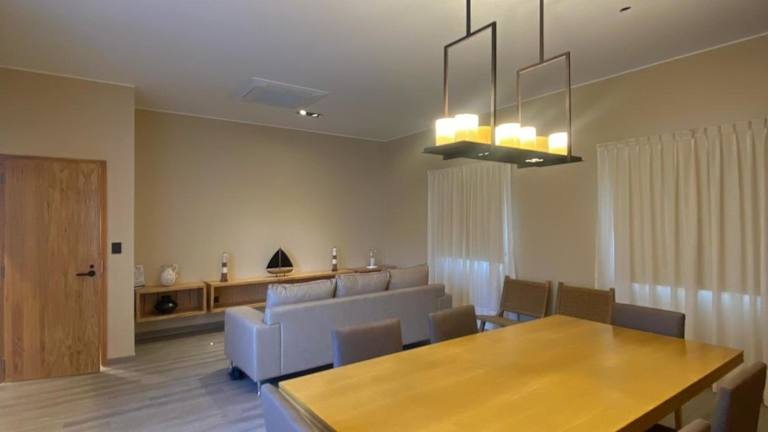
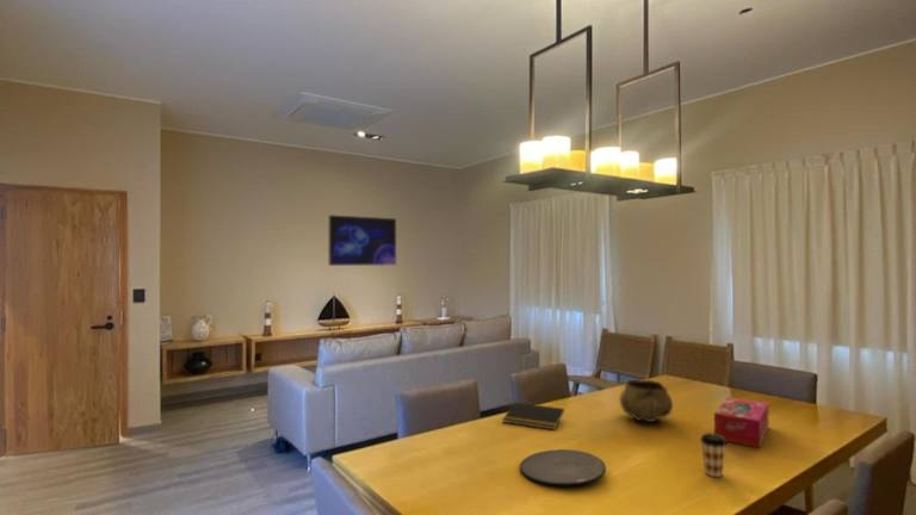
+ notepad (533, 415)
+ coffee cup (713, 454)
+ plate (562, 466)
+ tissue box (742, 420)
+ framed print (363, 241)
+ decorative bowl (645, 401)
